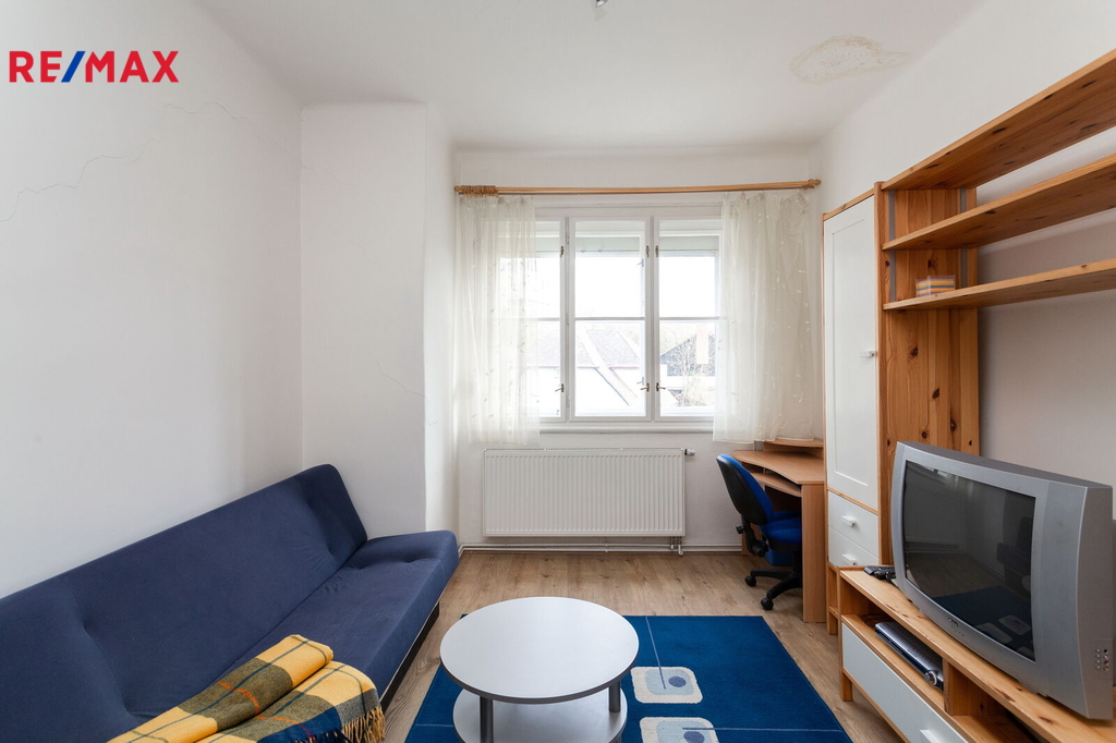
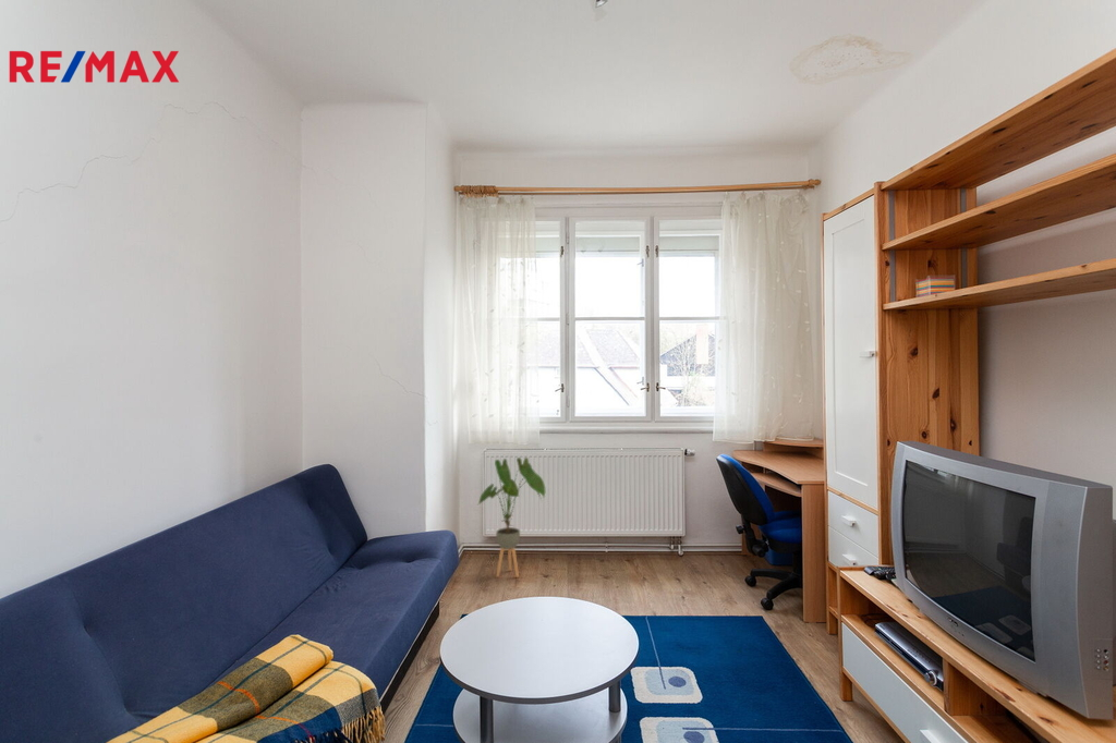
+ house plant (511, 515)
